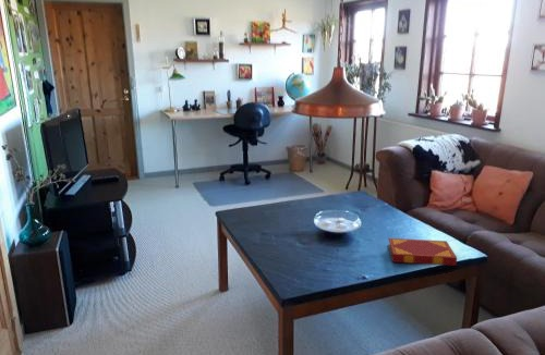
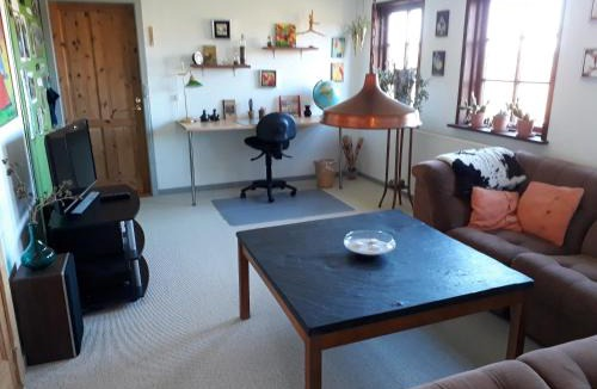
- hardback book (420, 250)
